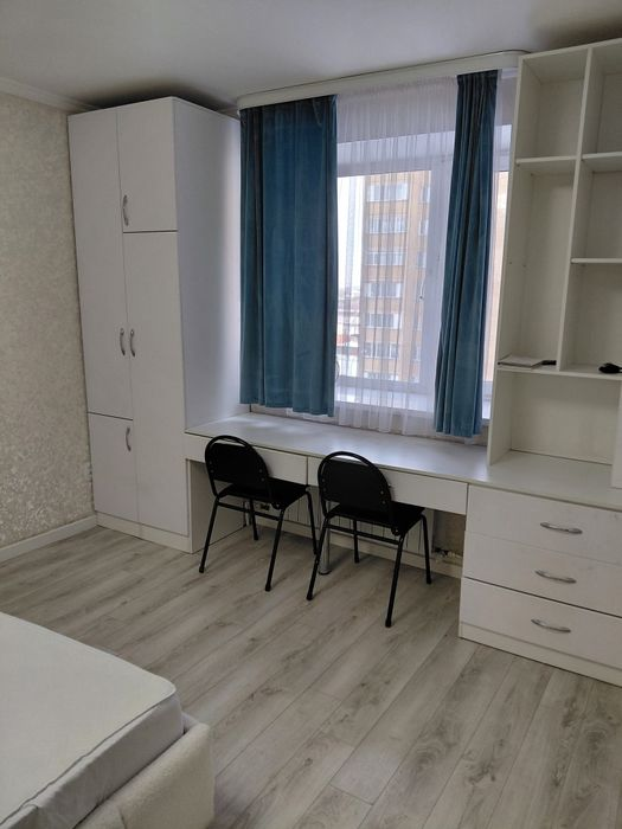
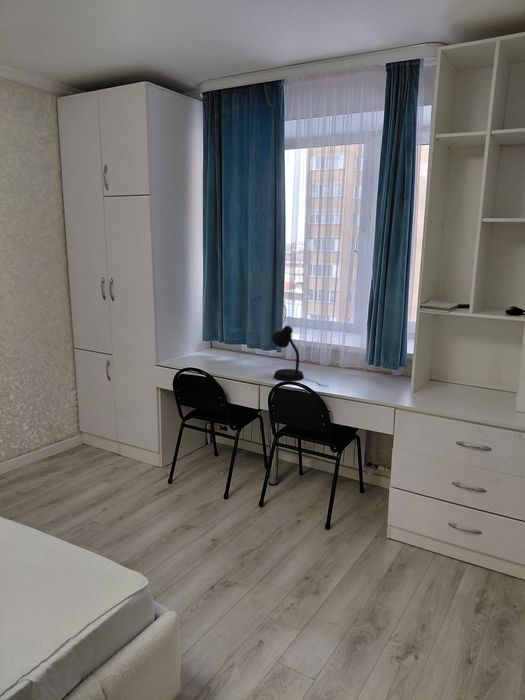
+ desk lamp (298, 354)
